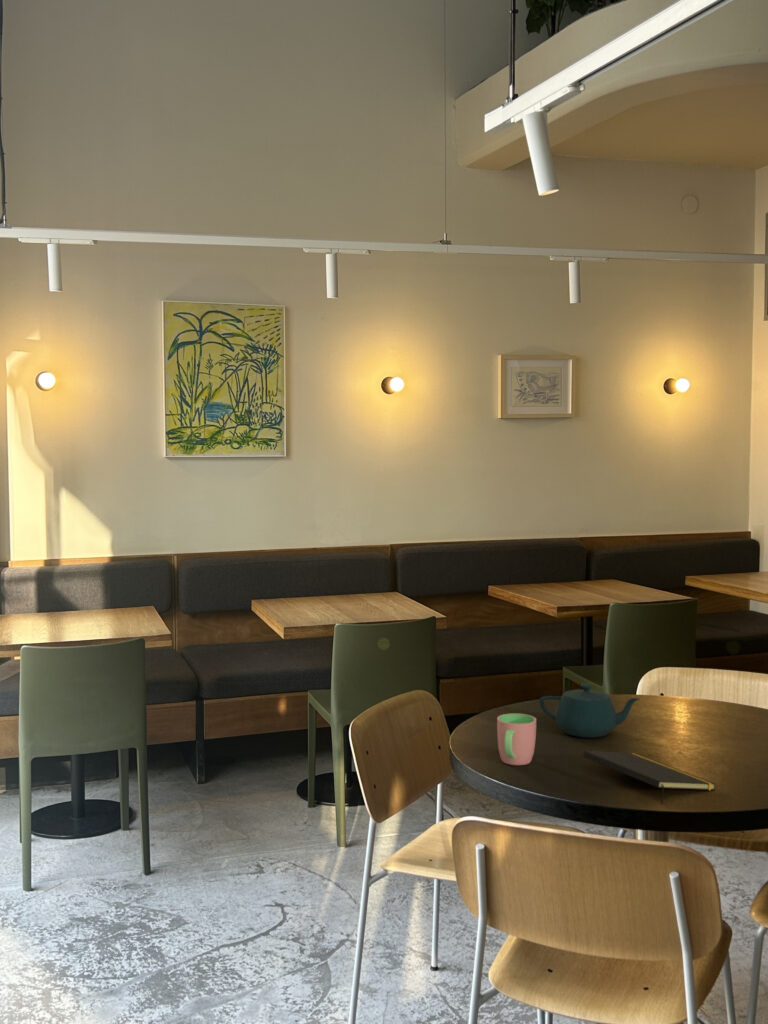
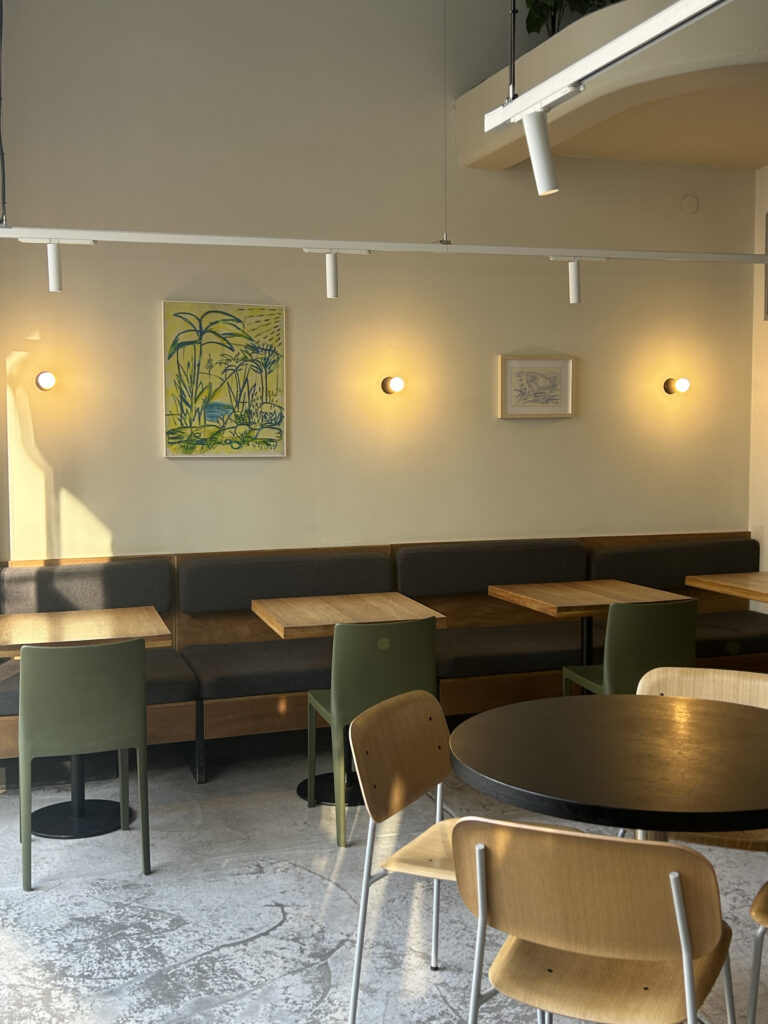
- cup (514, 741)
- notepad (647, 769)
- teapot (588, 708)
